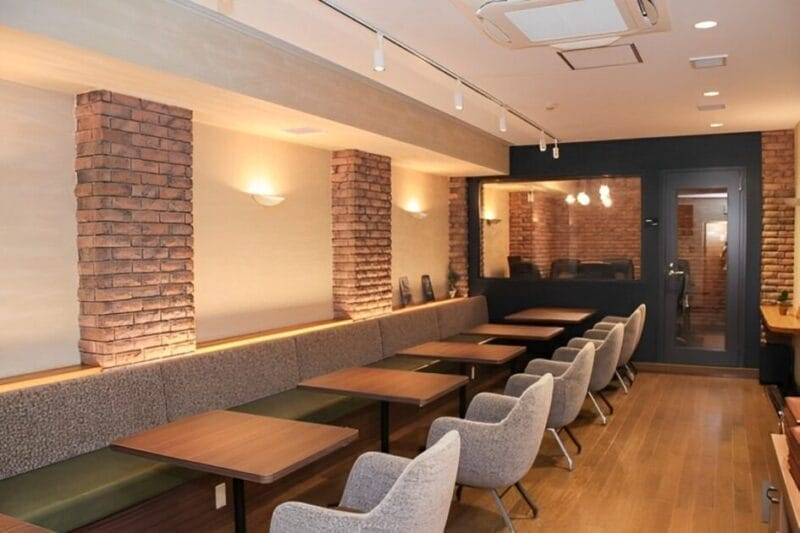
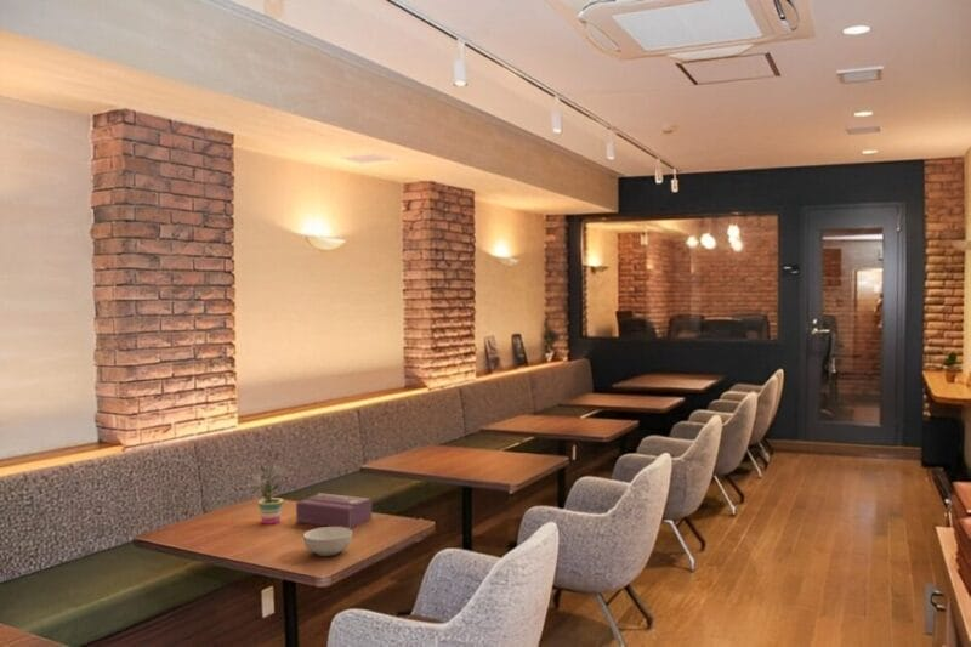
+ cereal bowl (328, 543)
+ tissue box (334, 510)
+ potted plant (267, 483)
